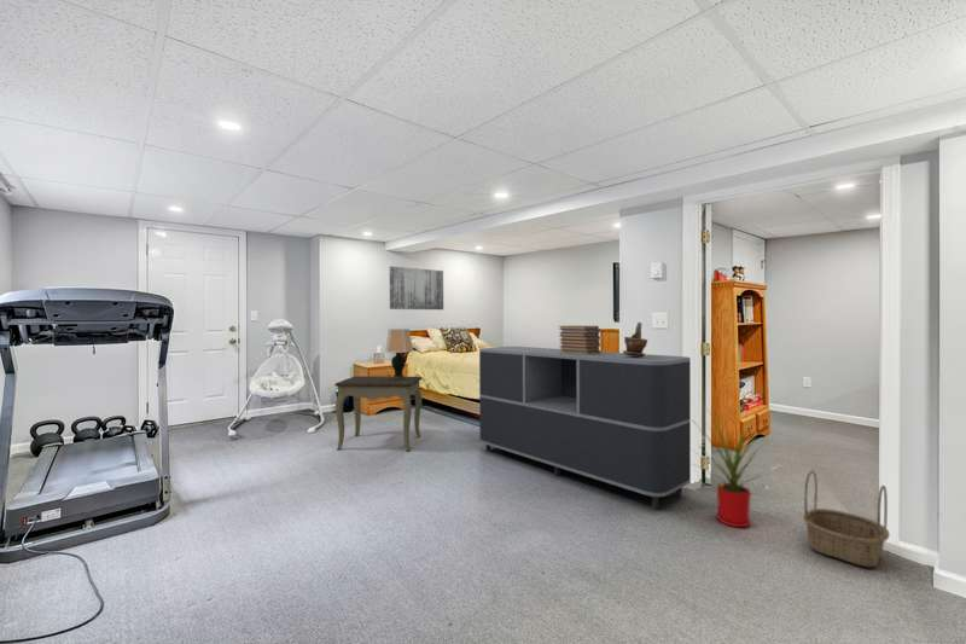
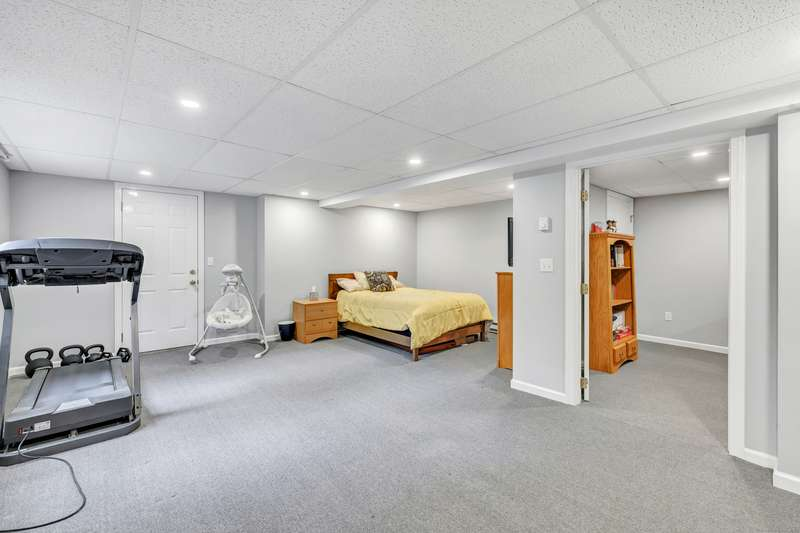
- side table (376, 399)
- wall art (418, 289)
- house plant (733, 468)
- potted plant (635, 338)
- basket (844, 515)
- sideboard (570, 411)
- book stack (578, 338)
- table lamp (398, 353)
